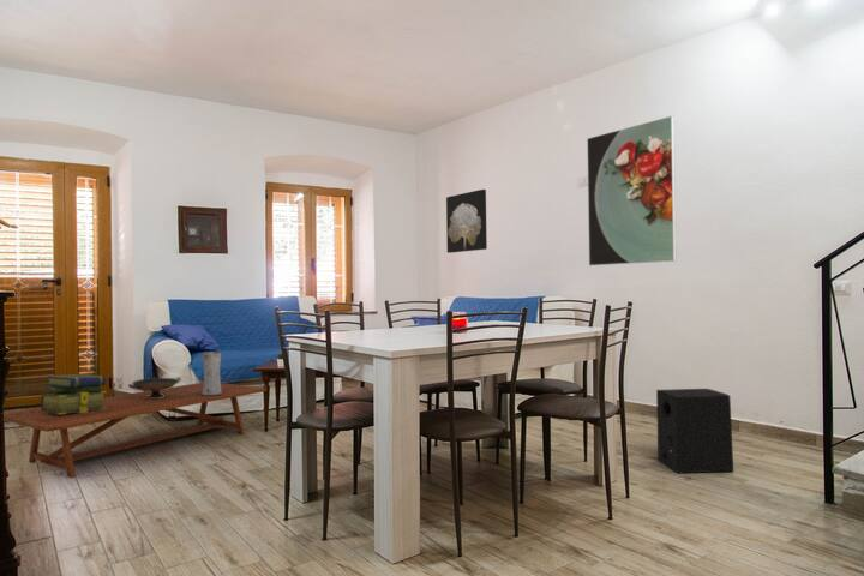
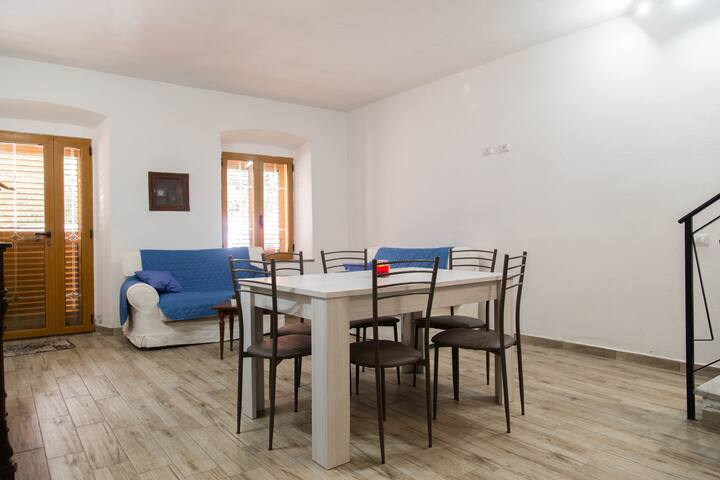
- vase (211, 373)
- coffee table (145, 413)
- decorative bowl (155, 388)
- speaker (691, 428)
- stack of books (74, 391)
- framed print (628, 196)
- wall art (466, 222)
